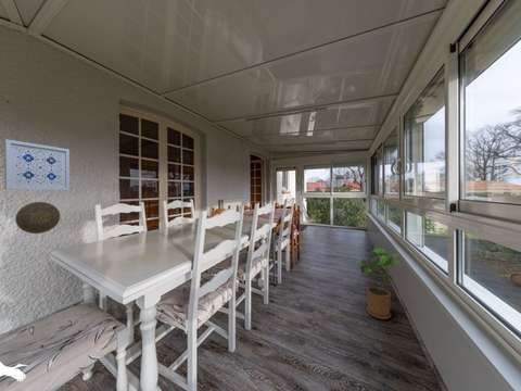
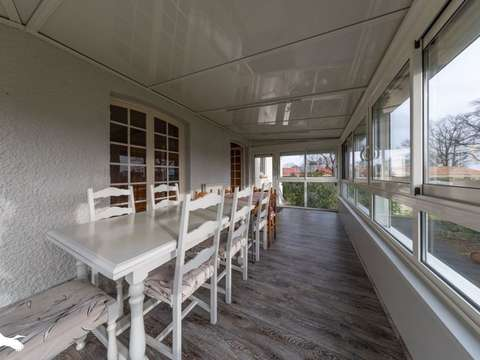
- decorative plate (39, 217)
- house plant (376, 281)
- wall art (40, 167)
